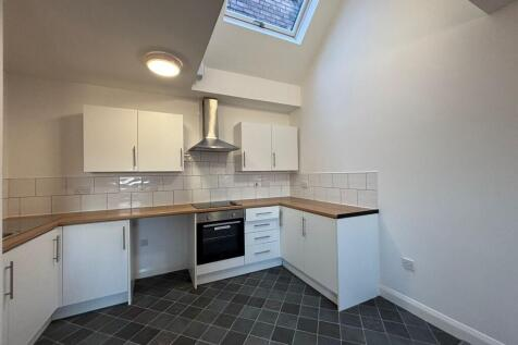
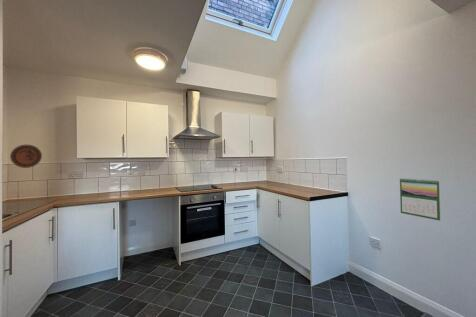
+ decorative plate (26, 156)
+ calendar (418, 197)
